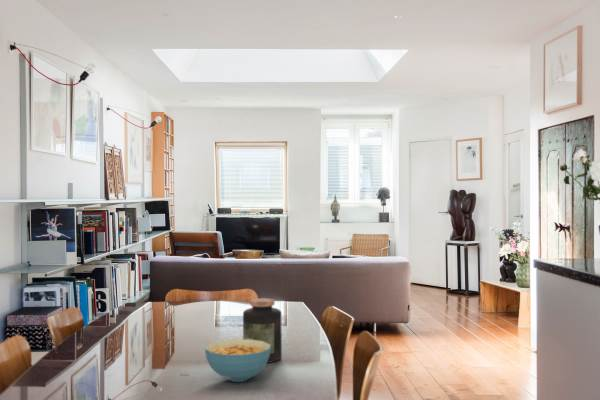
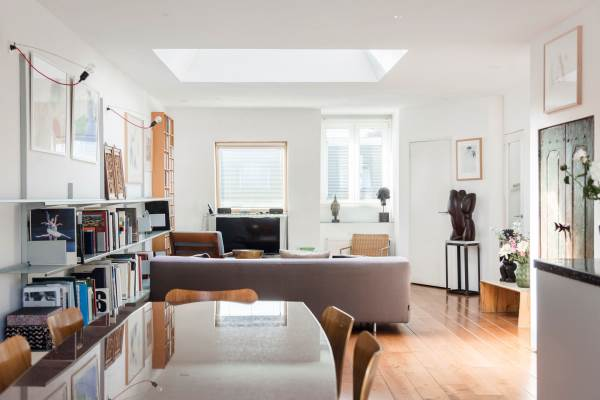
- jar (262, 329)
- cereal bowl (238, 362)
